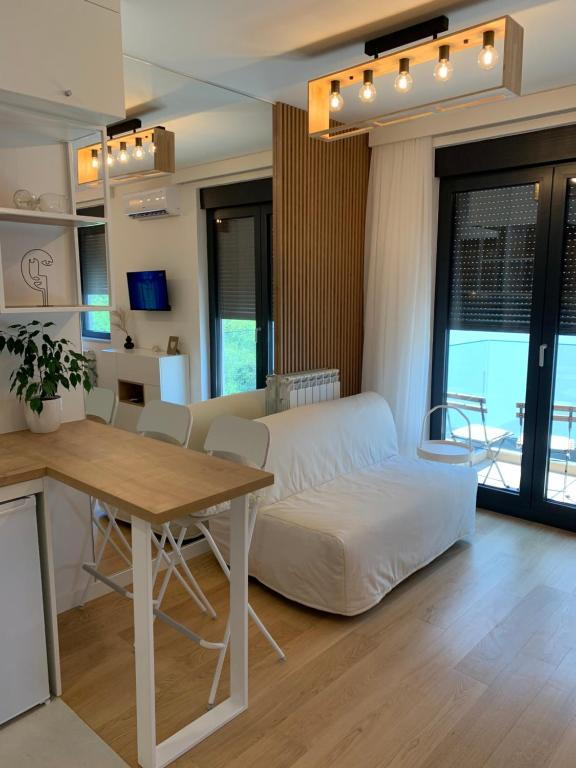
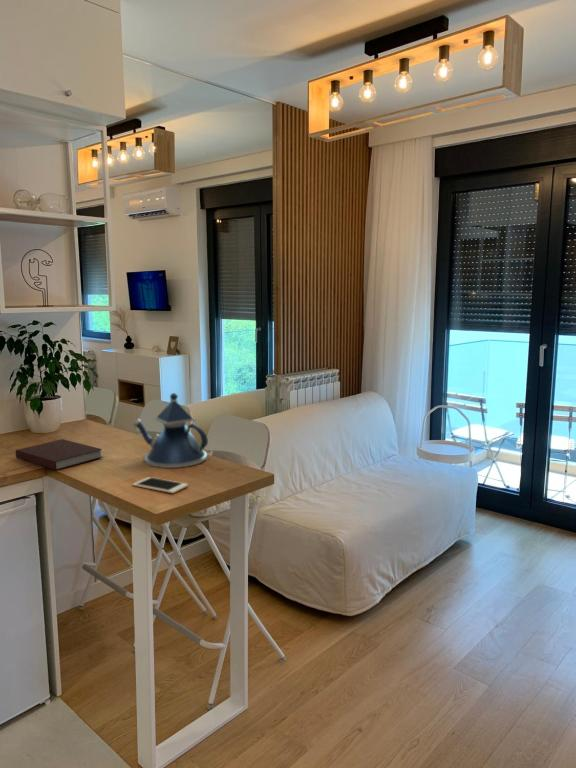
+ cell phone (160, 484)
+ teapot (173, 425)
+ notebook (59, 453)
